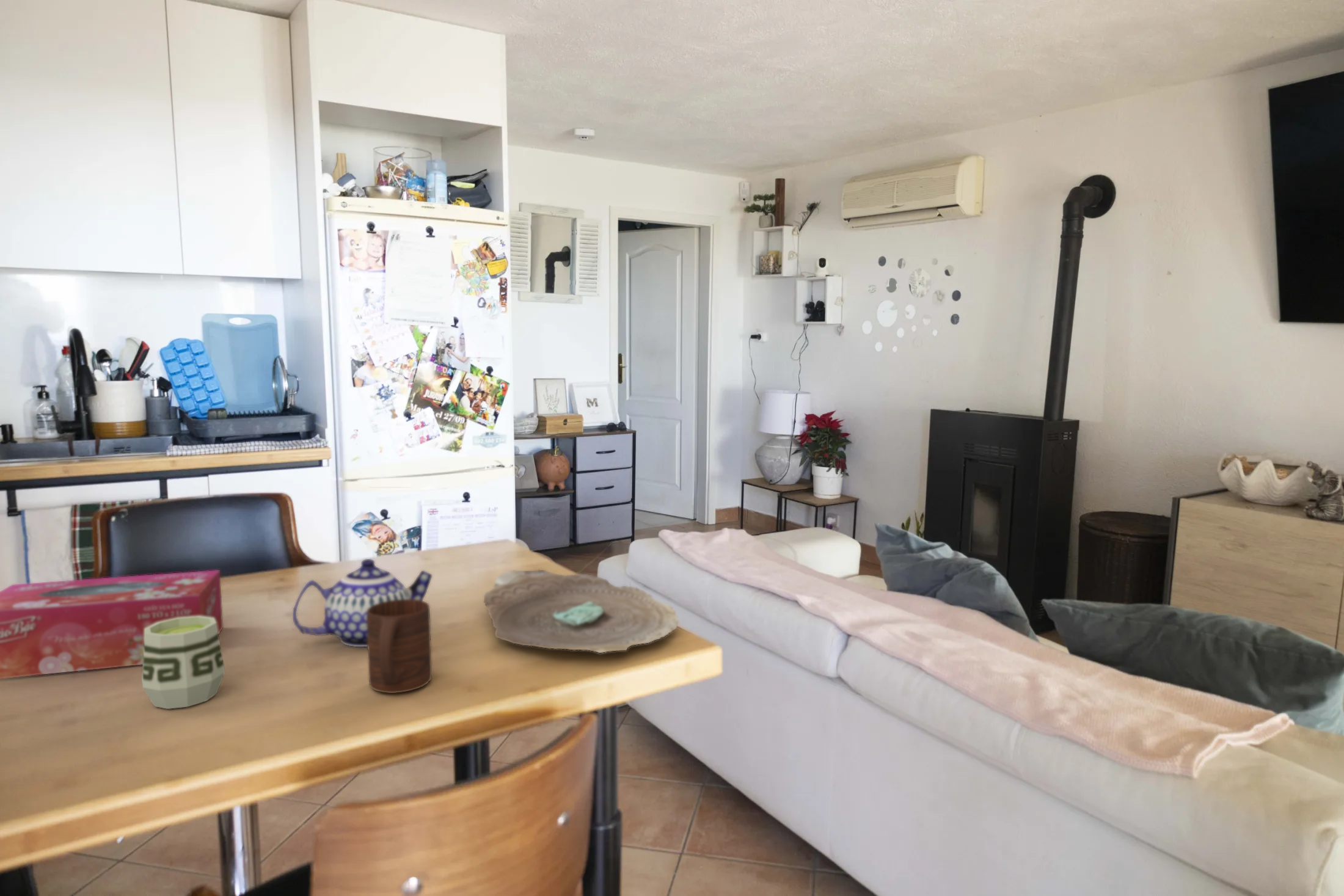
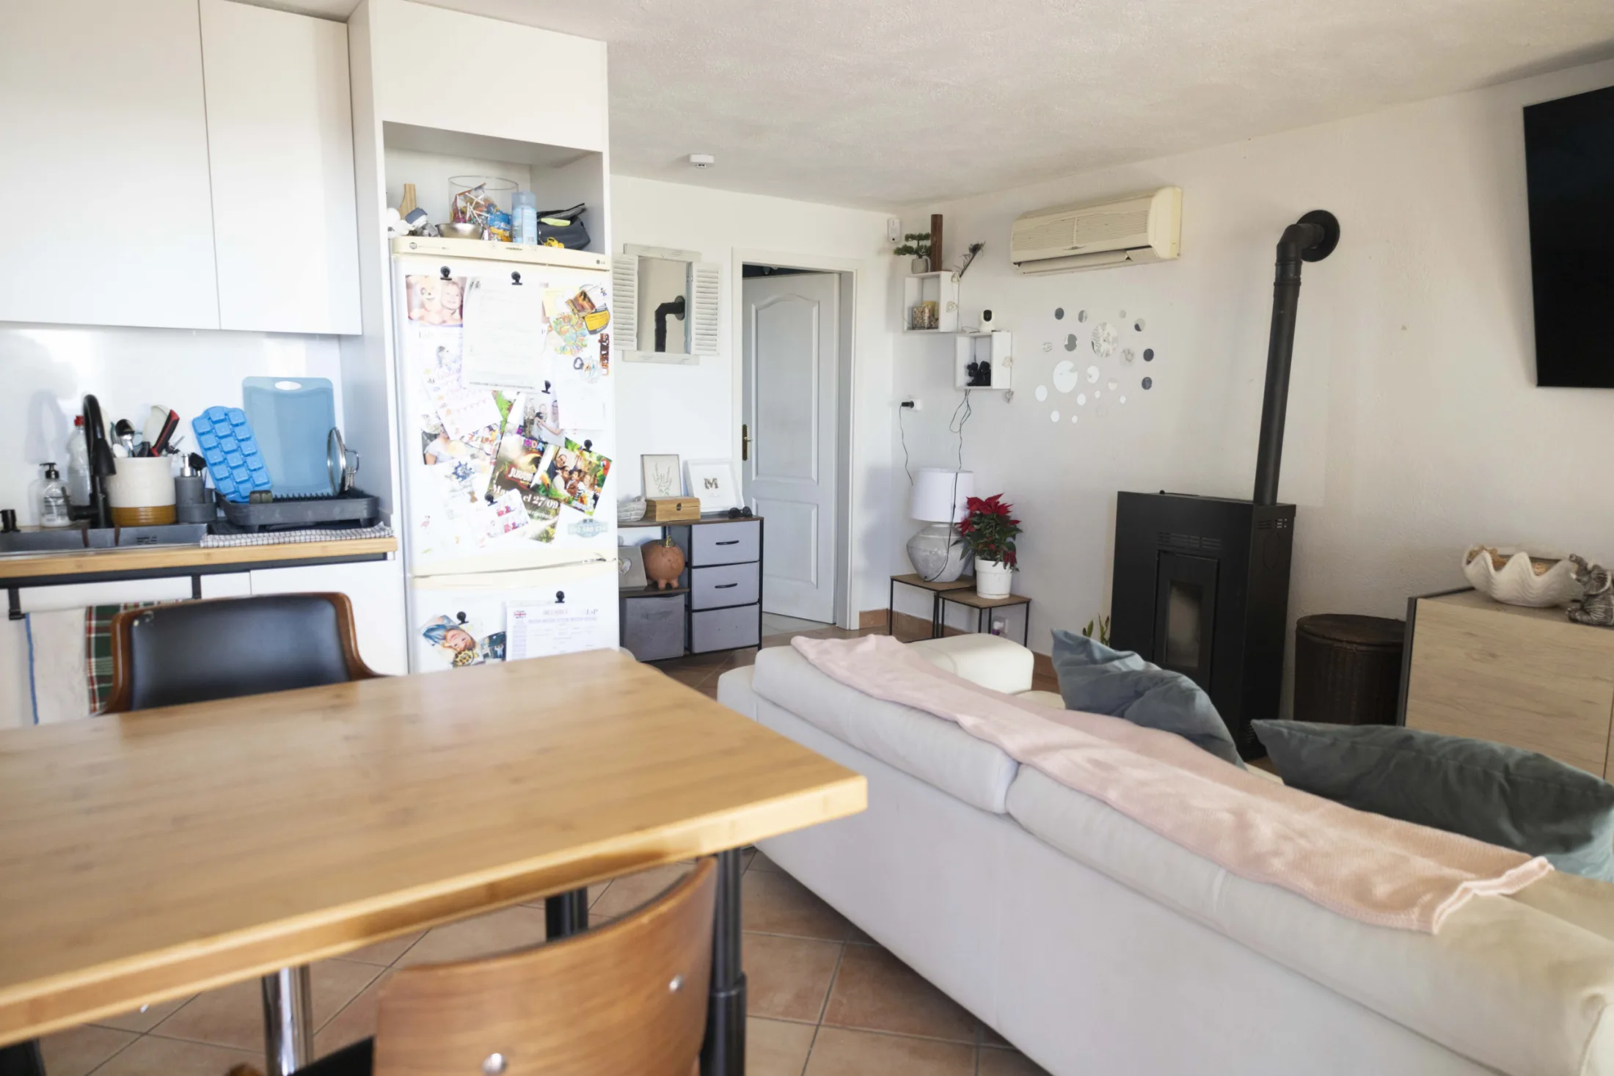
- tissue box (106, 621)
- decorative bowl (579, 606)
- teapot (365, 599)
- cup (400, 648)
- cup (183, 661)
